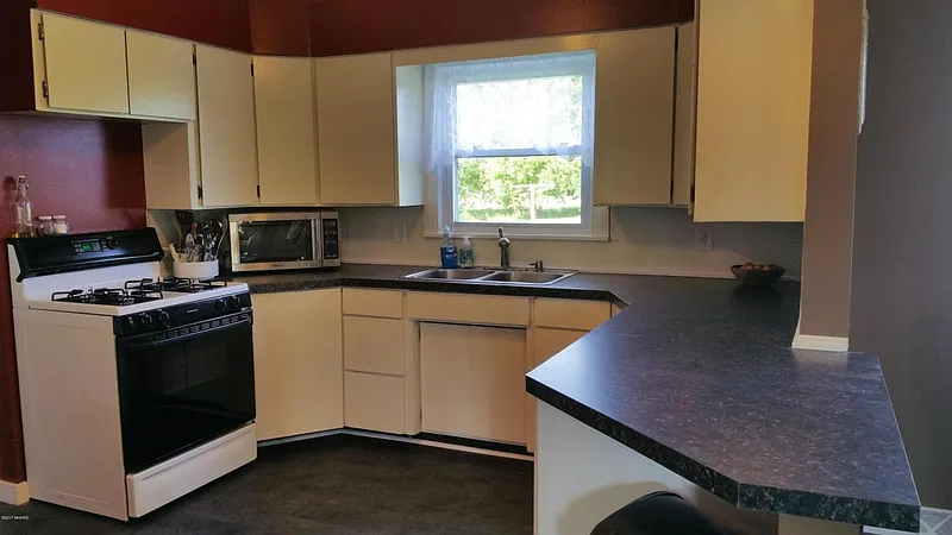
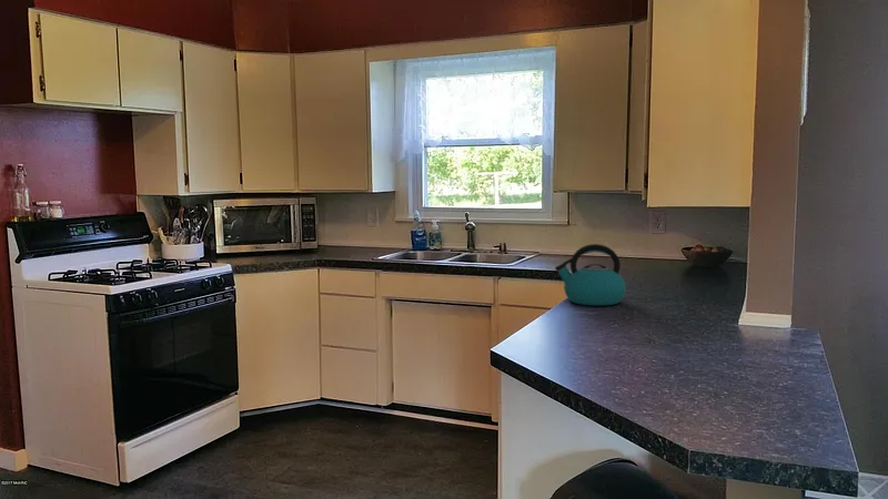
+ kettle (589, 273)
